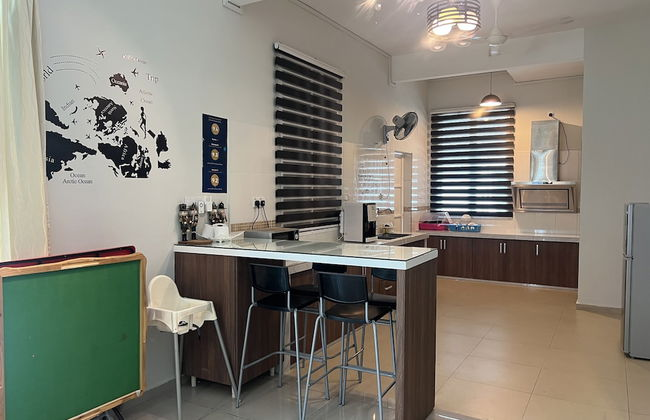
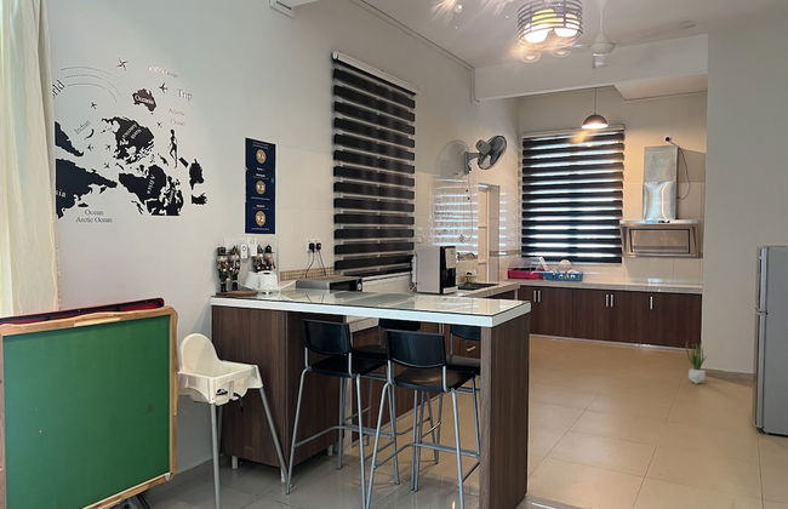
+ potted plant (695, 361)
